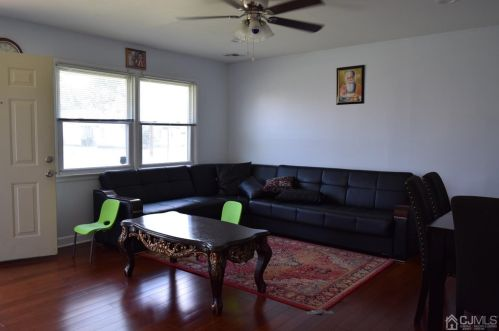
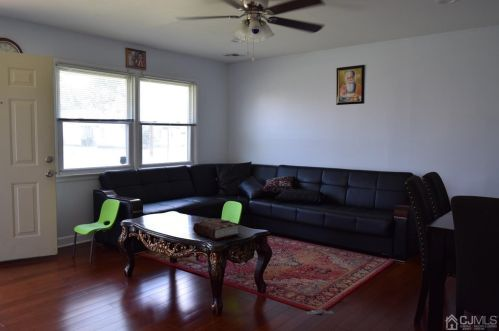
+ book (216, 228)
